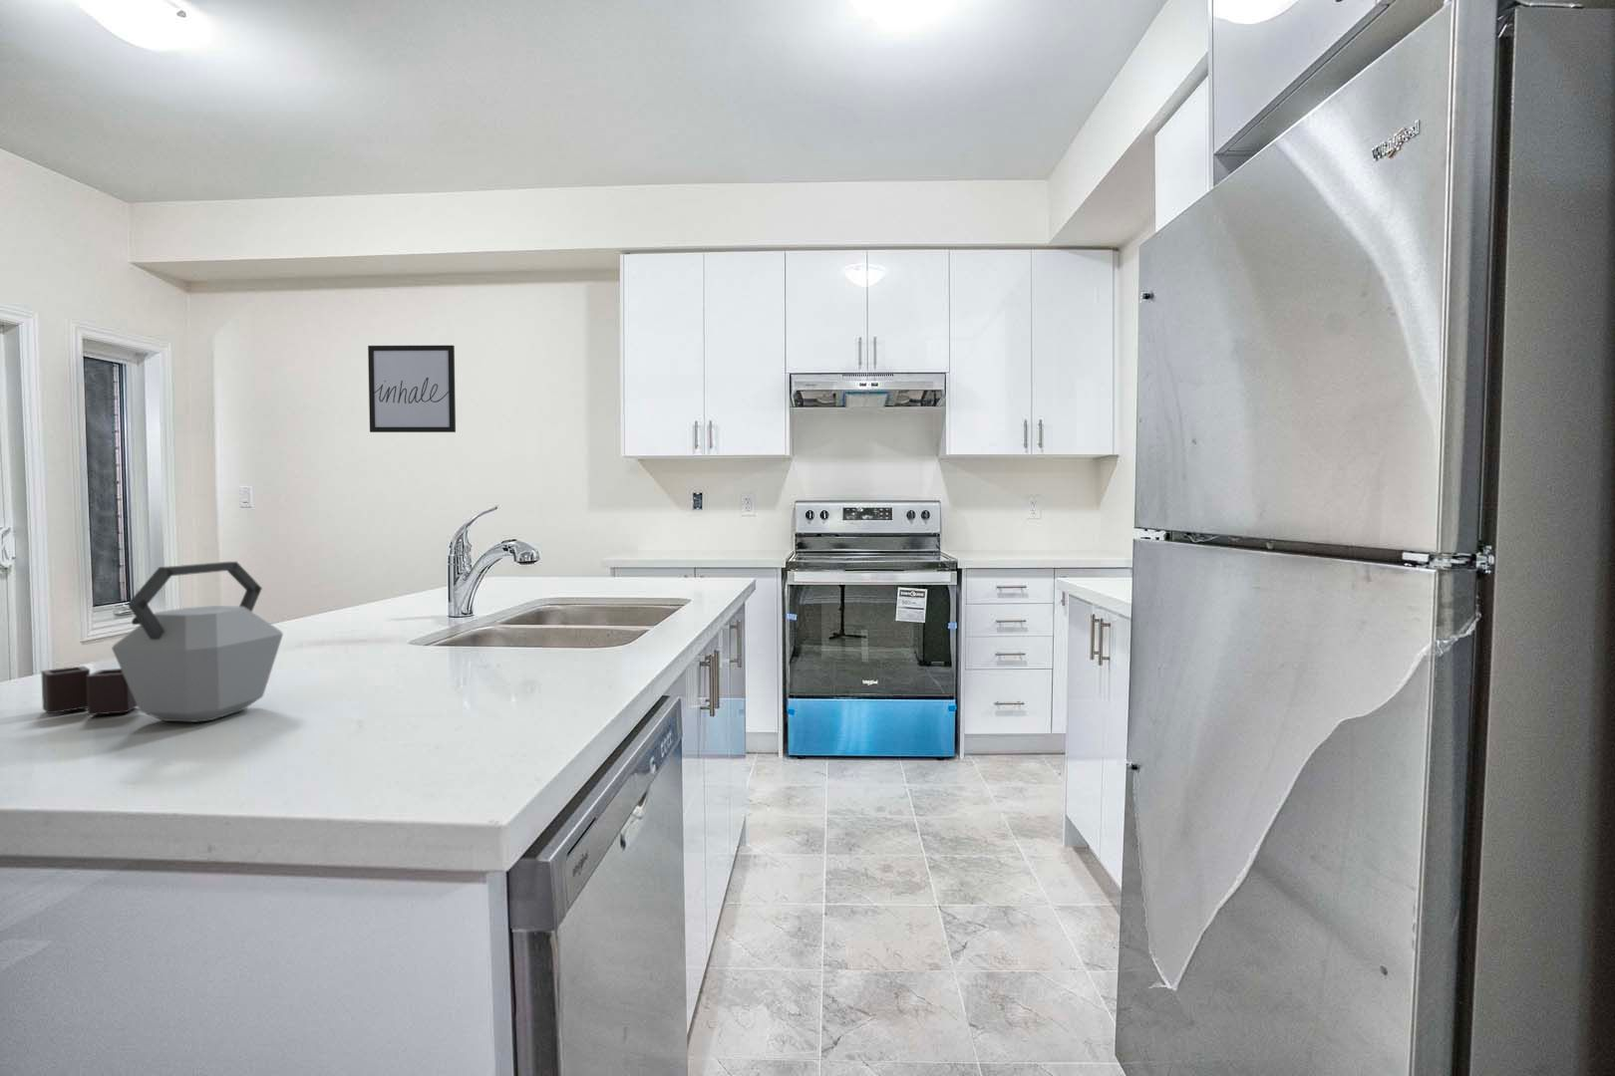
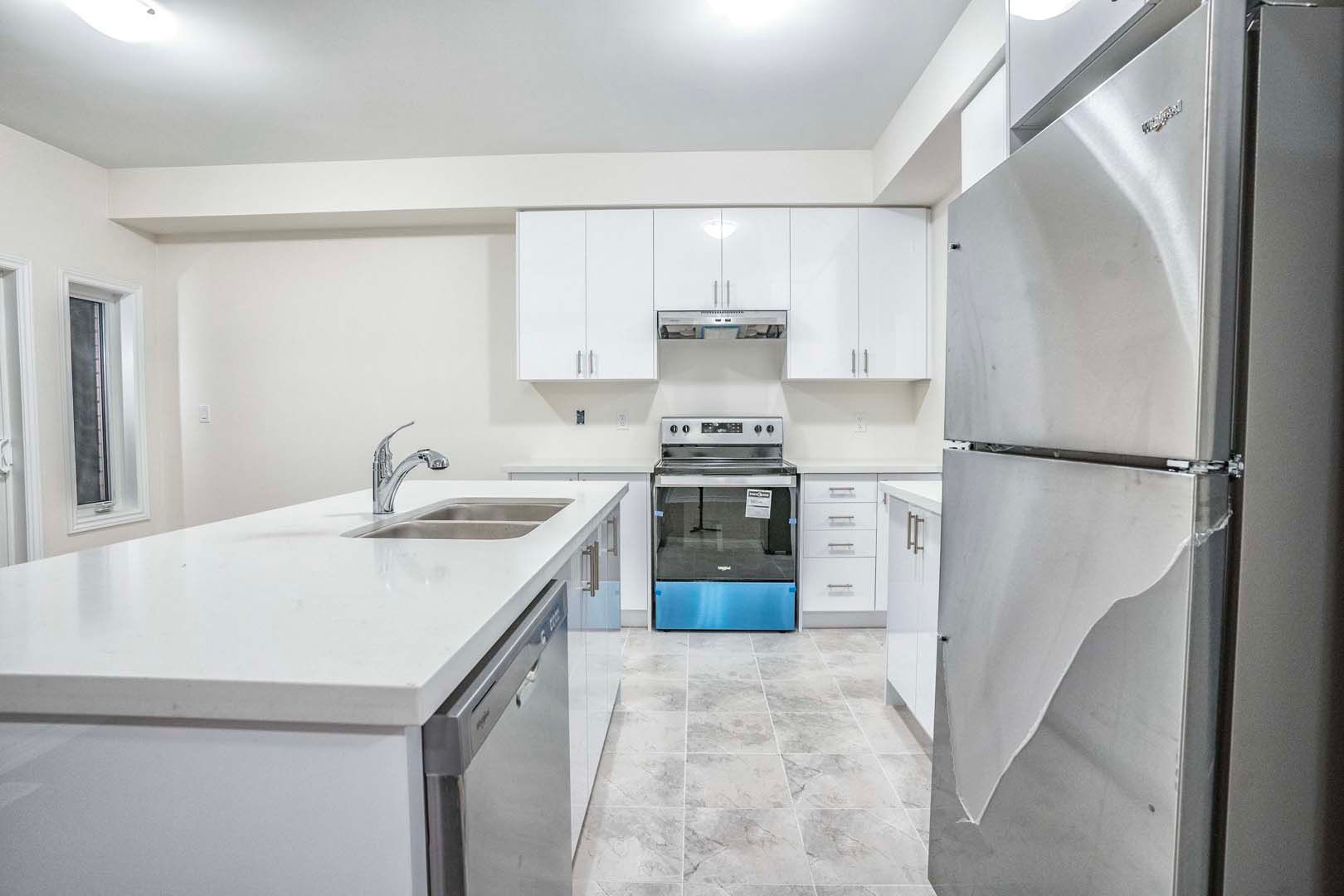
- wall art (412, 389)
- kettle (147, 638)
